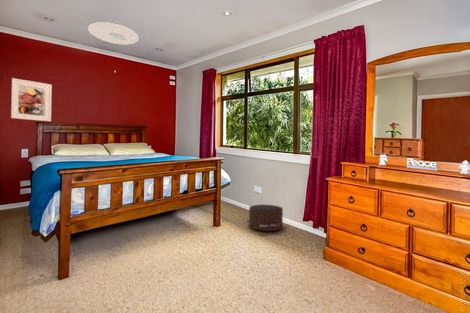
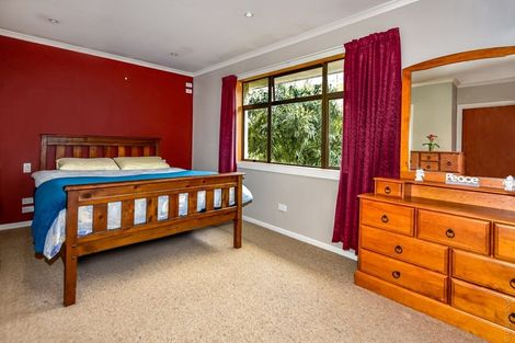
- ceiling light (114, 32)
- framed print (32, 100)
- pouf (263, 216)
